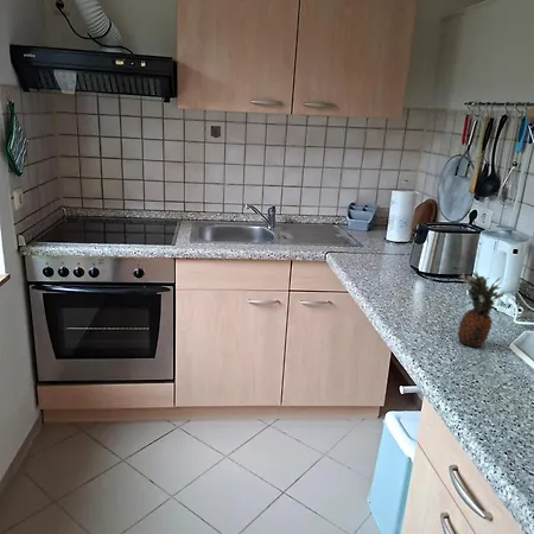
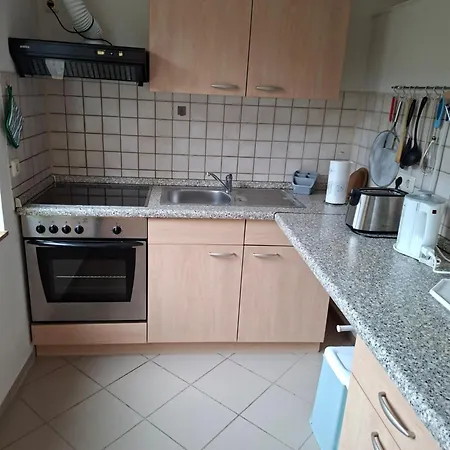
- fruit (475, 306)
